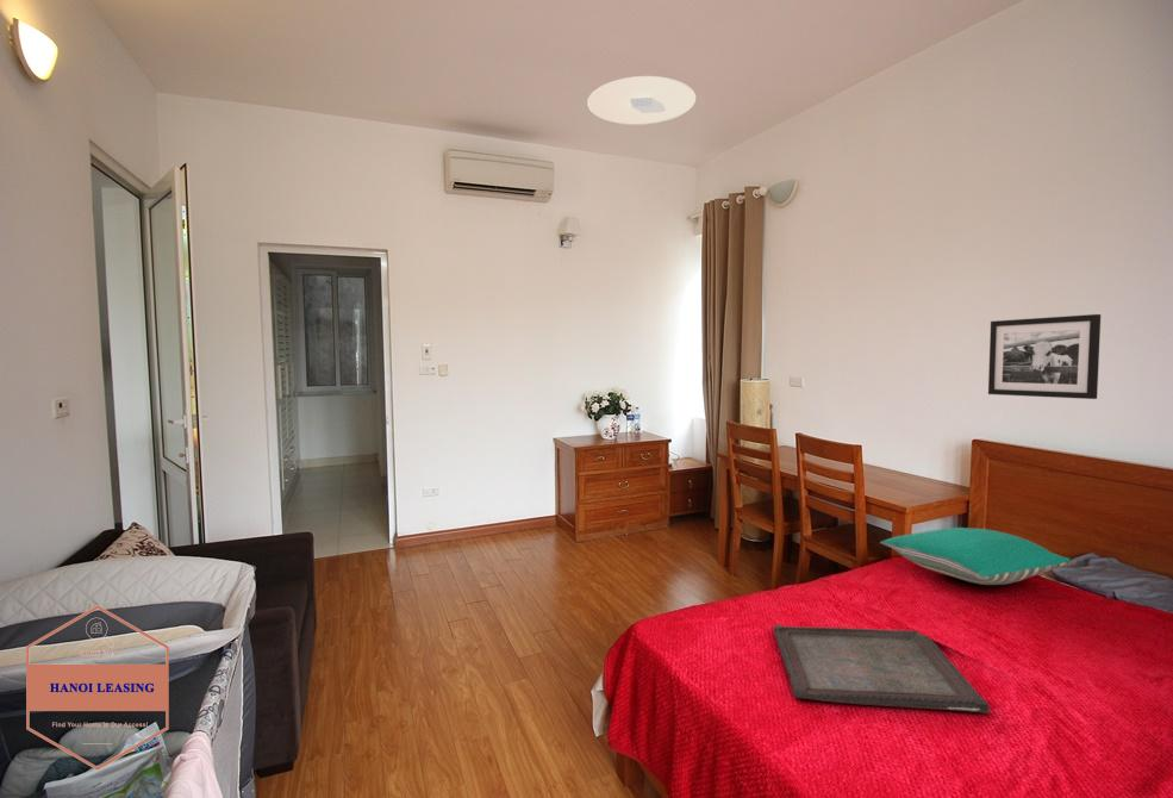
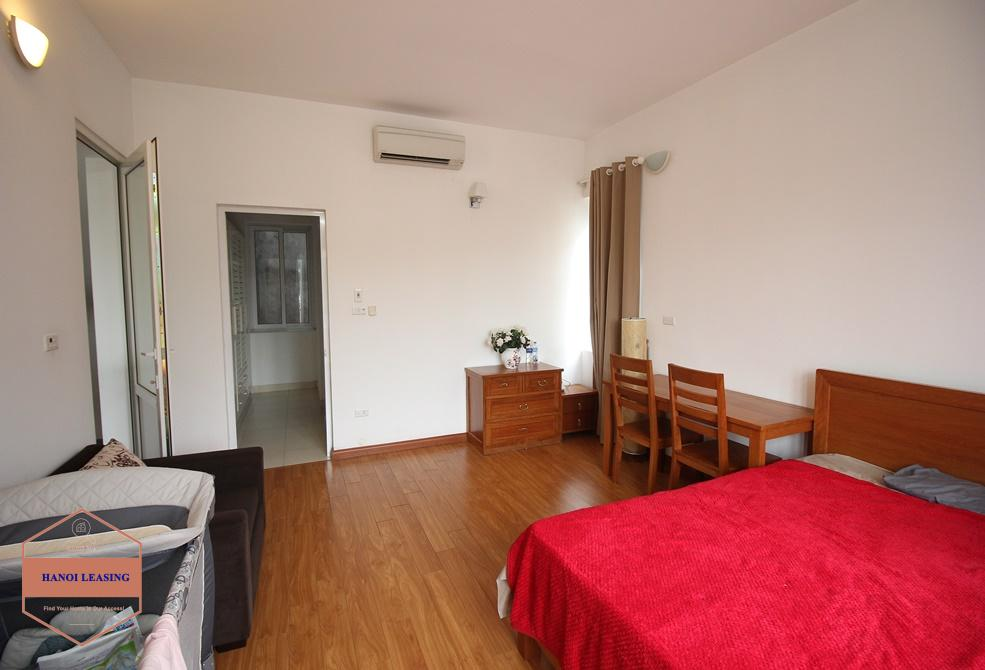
- picture frame (1040, 357)
- ceiling light (641, 96)
- serving tray (866, 661)
- pillow (969, 551)
